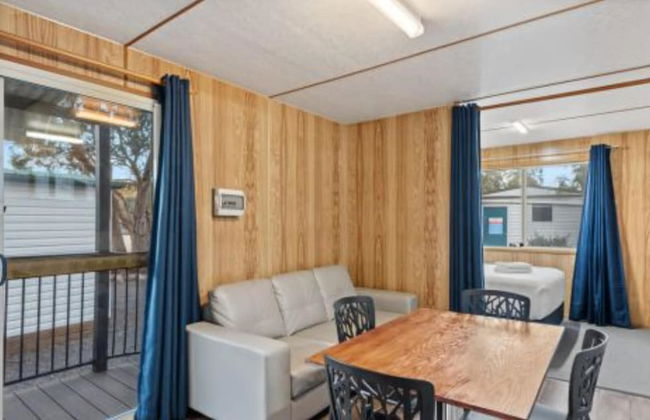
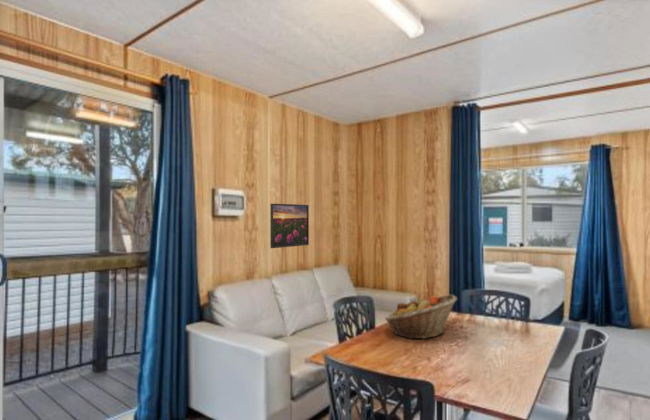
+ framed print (290, 225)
+ fruit basket (421, 313)
